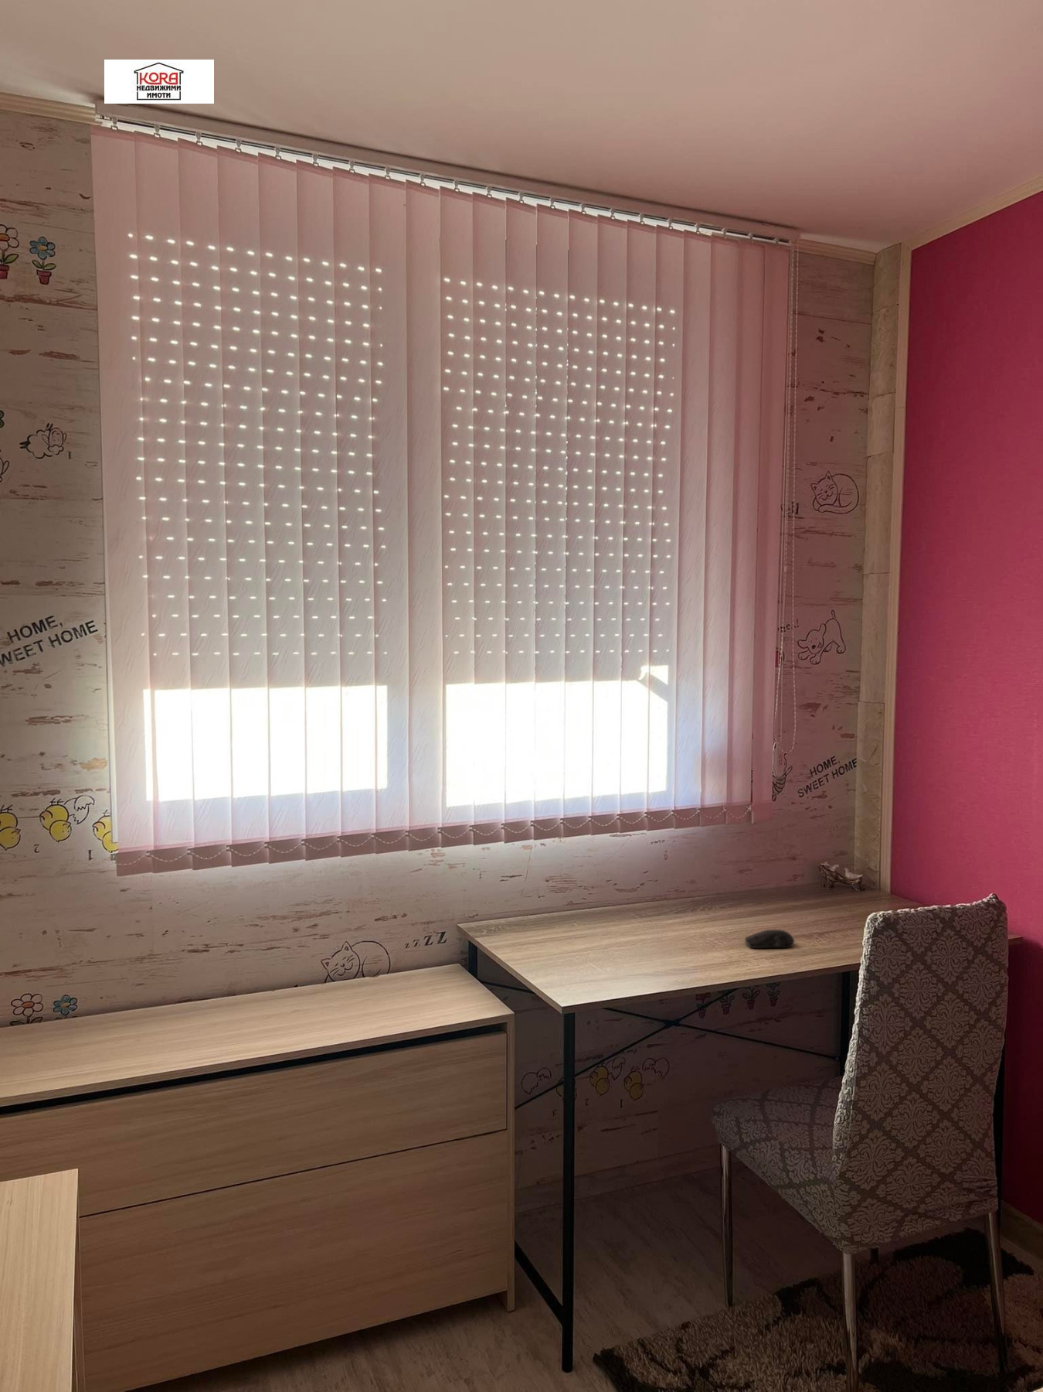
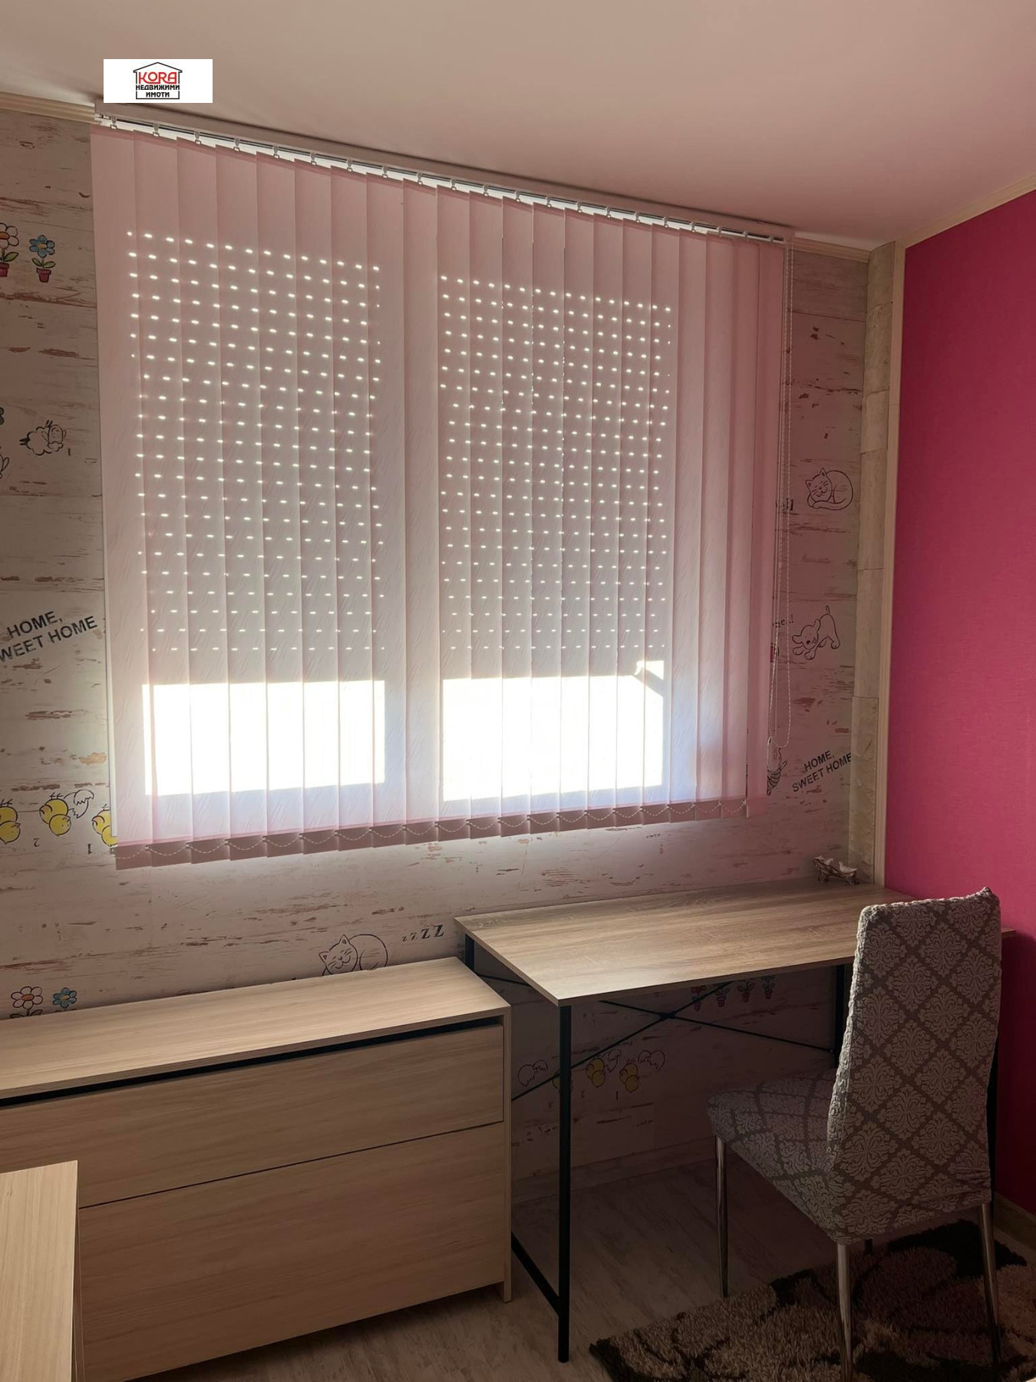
- computer mouse (768, 937)
